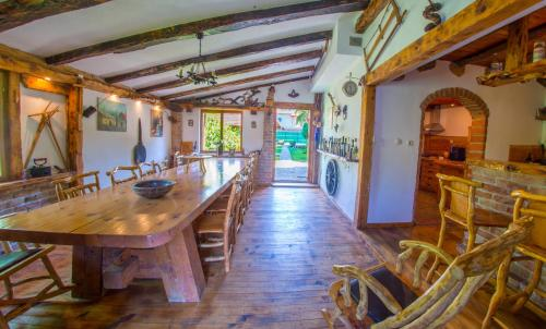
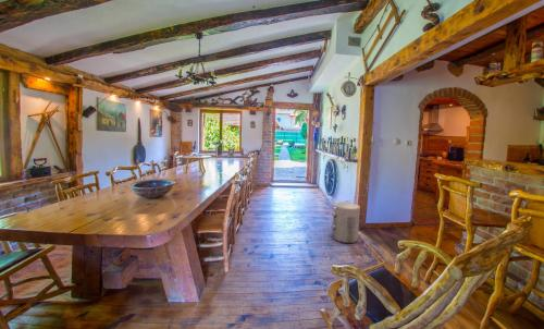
+ waste bin (345, 219)
